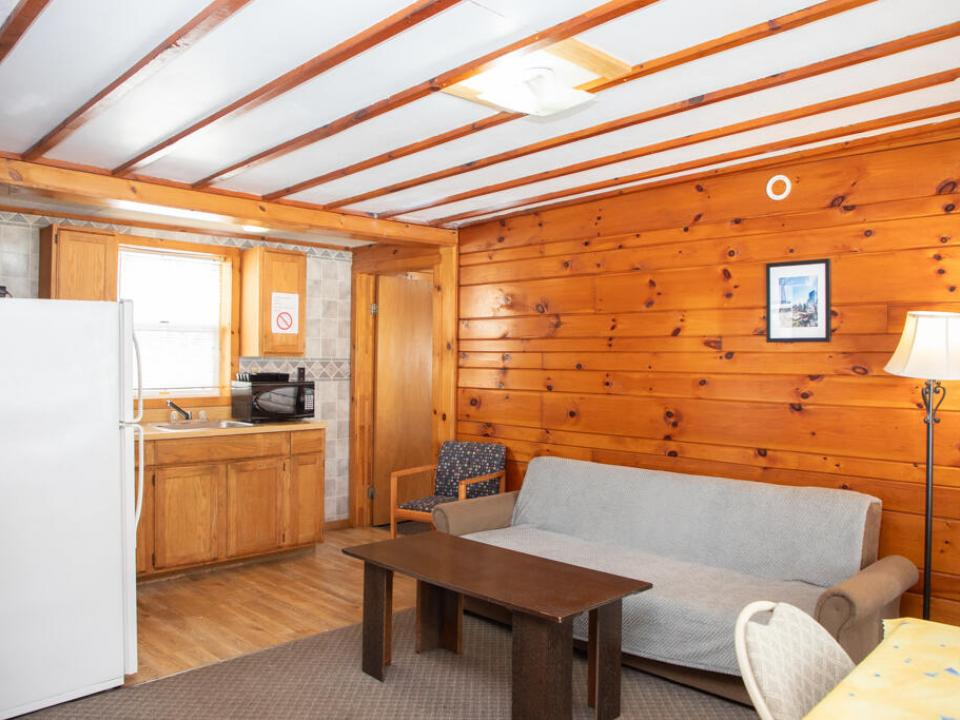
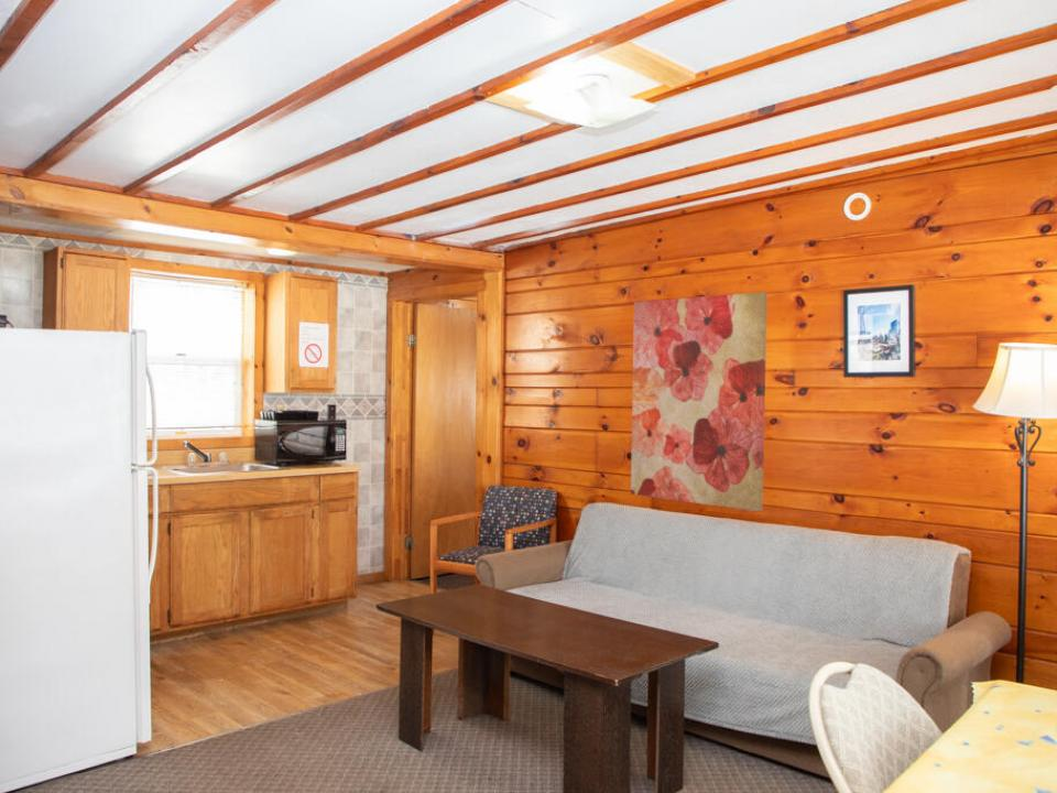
+ wall art (694, 400)
